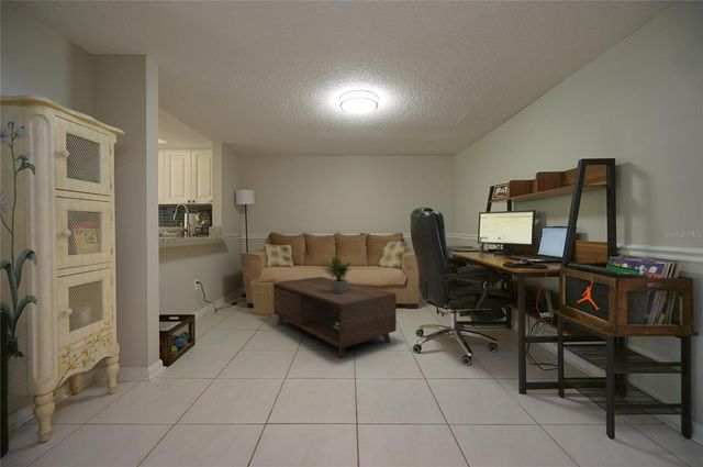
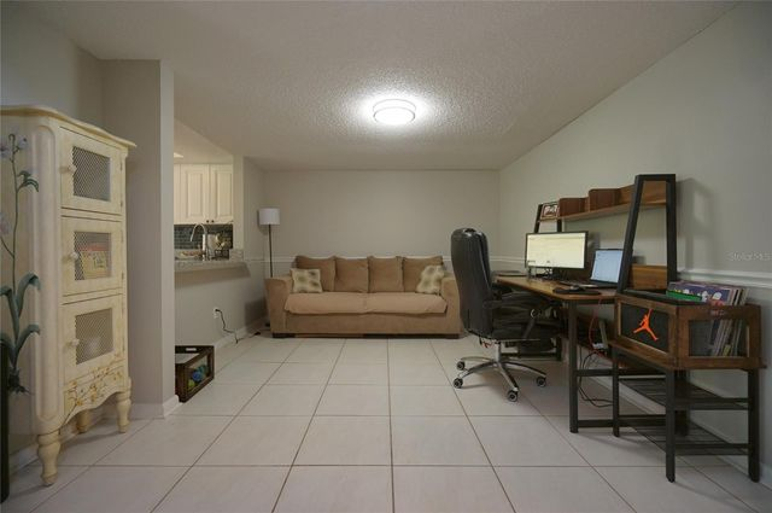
- basket (265, 293)
- coffee table (328, 292)
